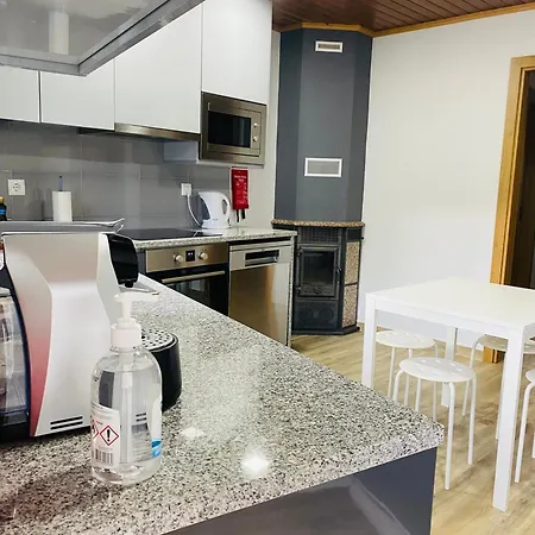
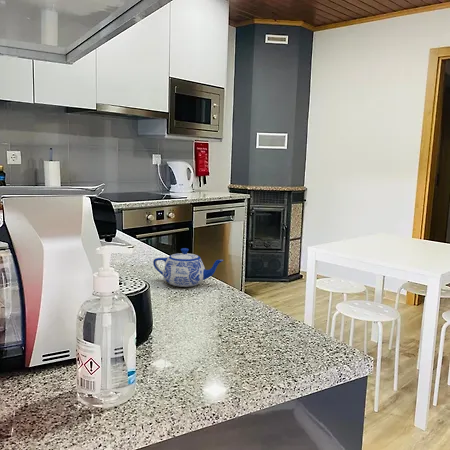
+ teapot (188, 266)
